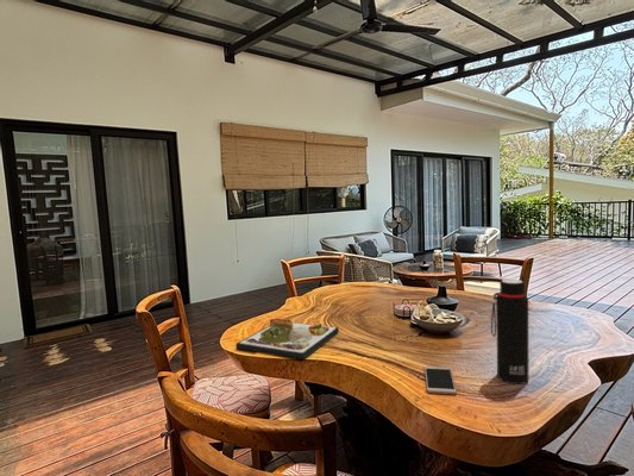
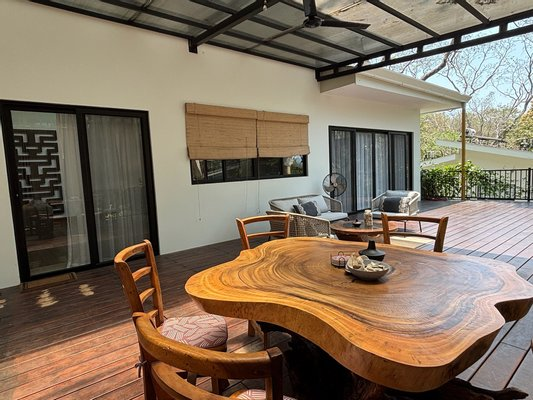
- water bottle (509, 330)
- dinner plate (289, 333)
- smartphone (439, 378)
